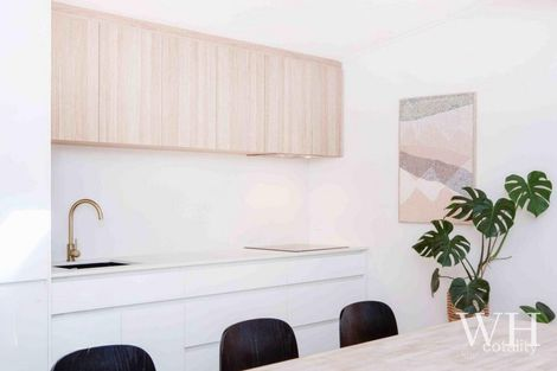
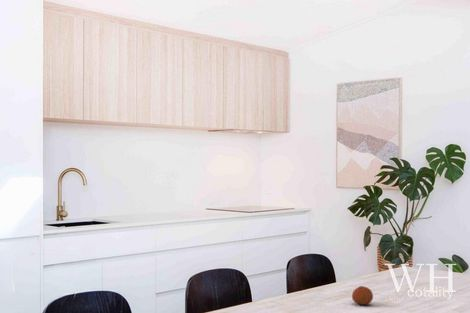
+ fruit (362, 295)
